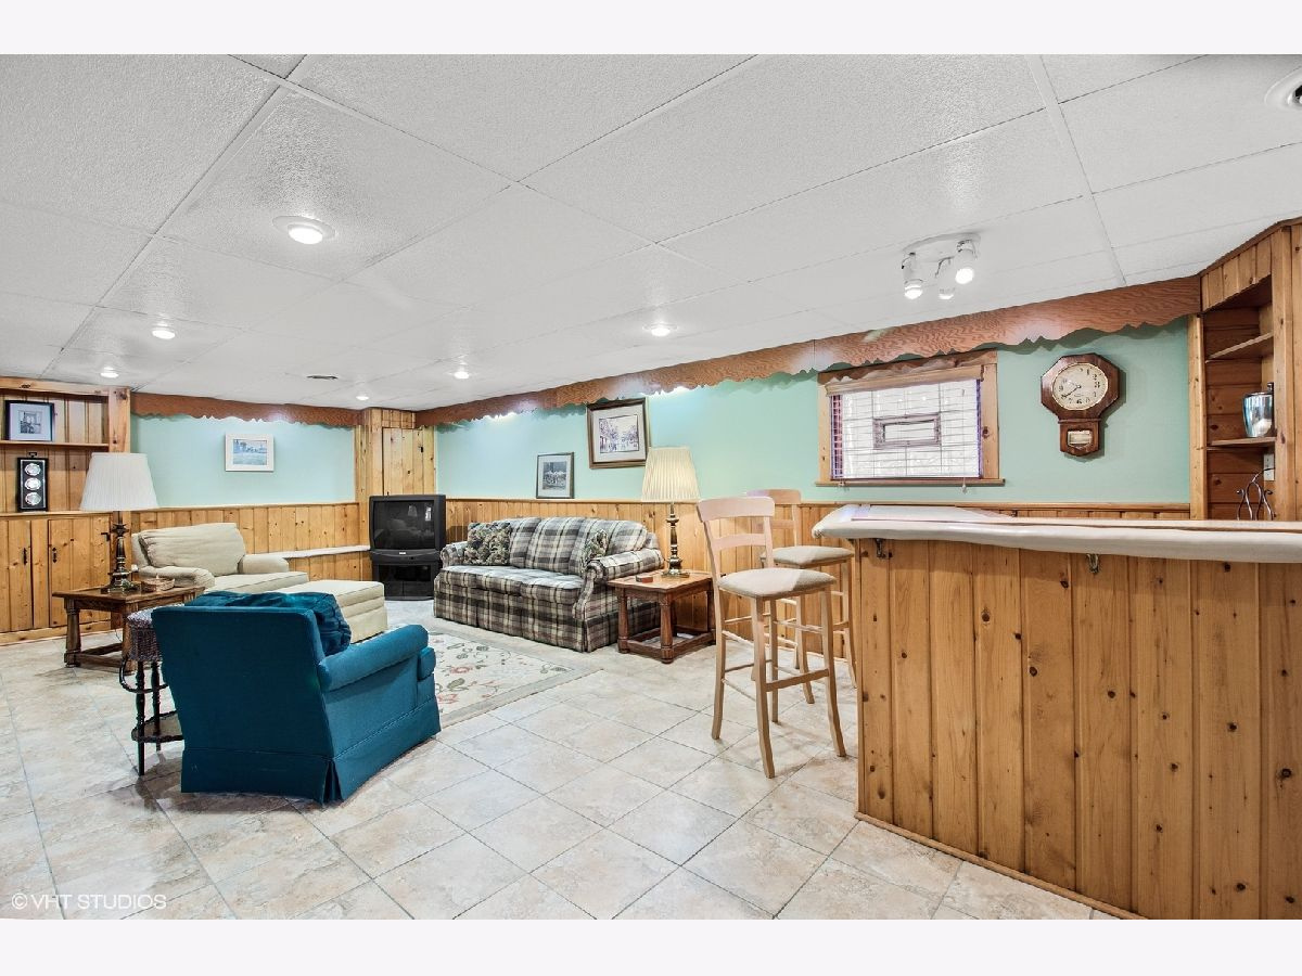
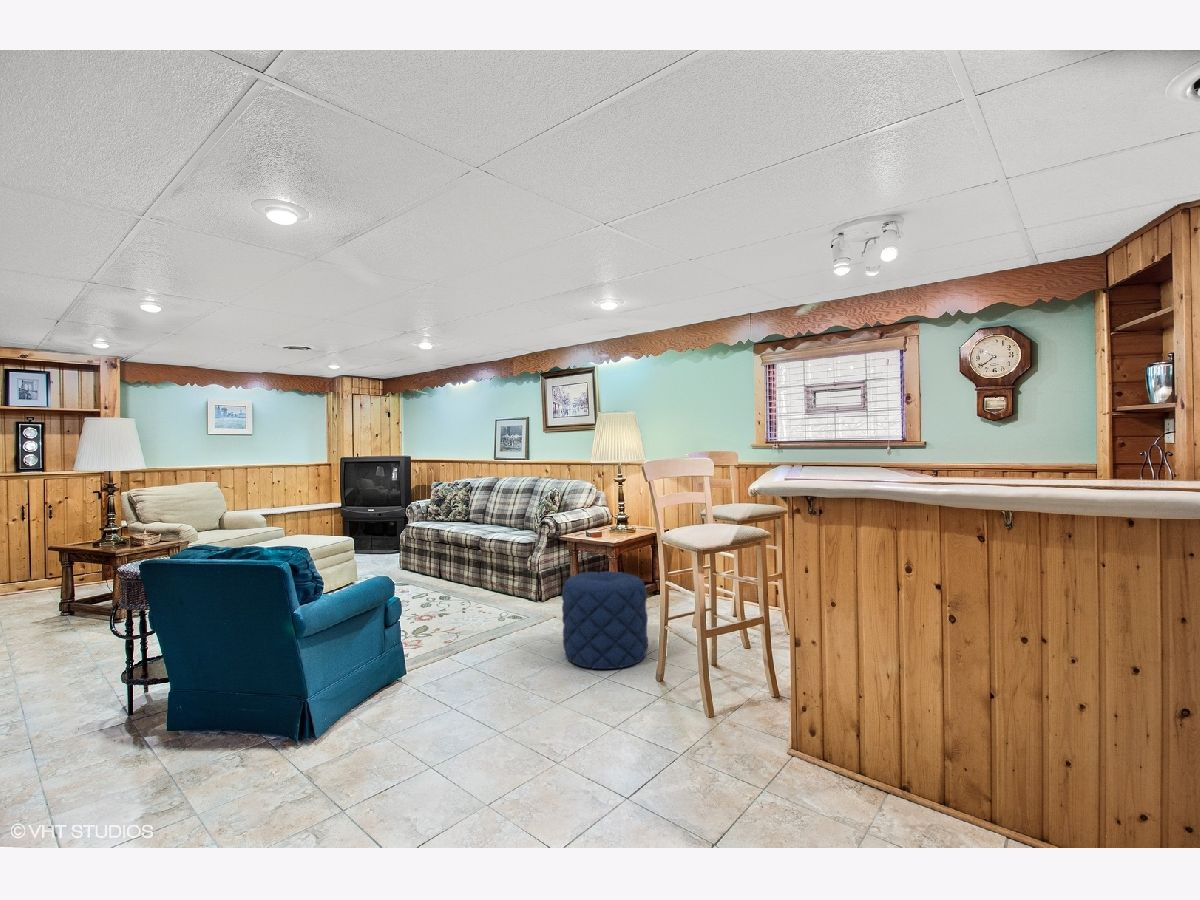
+ pouf (604, 615)
